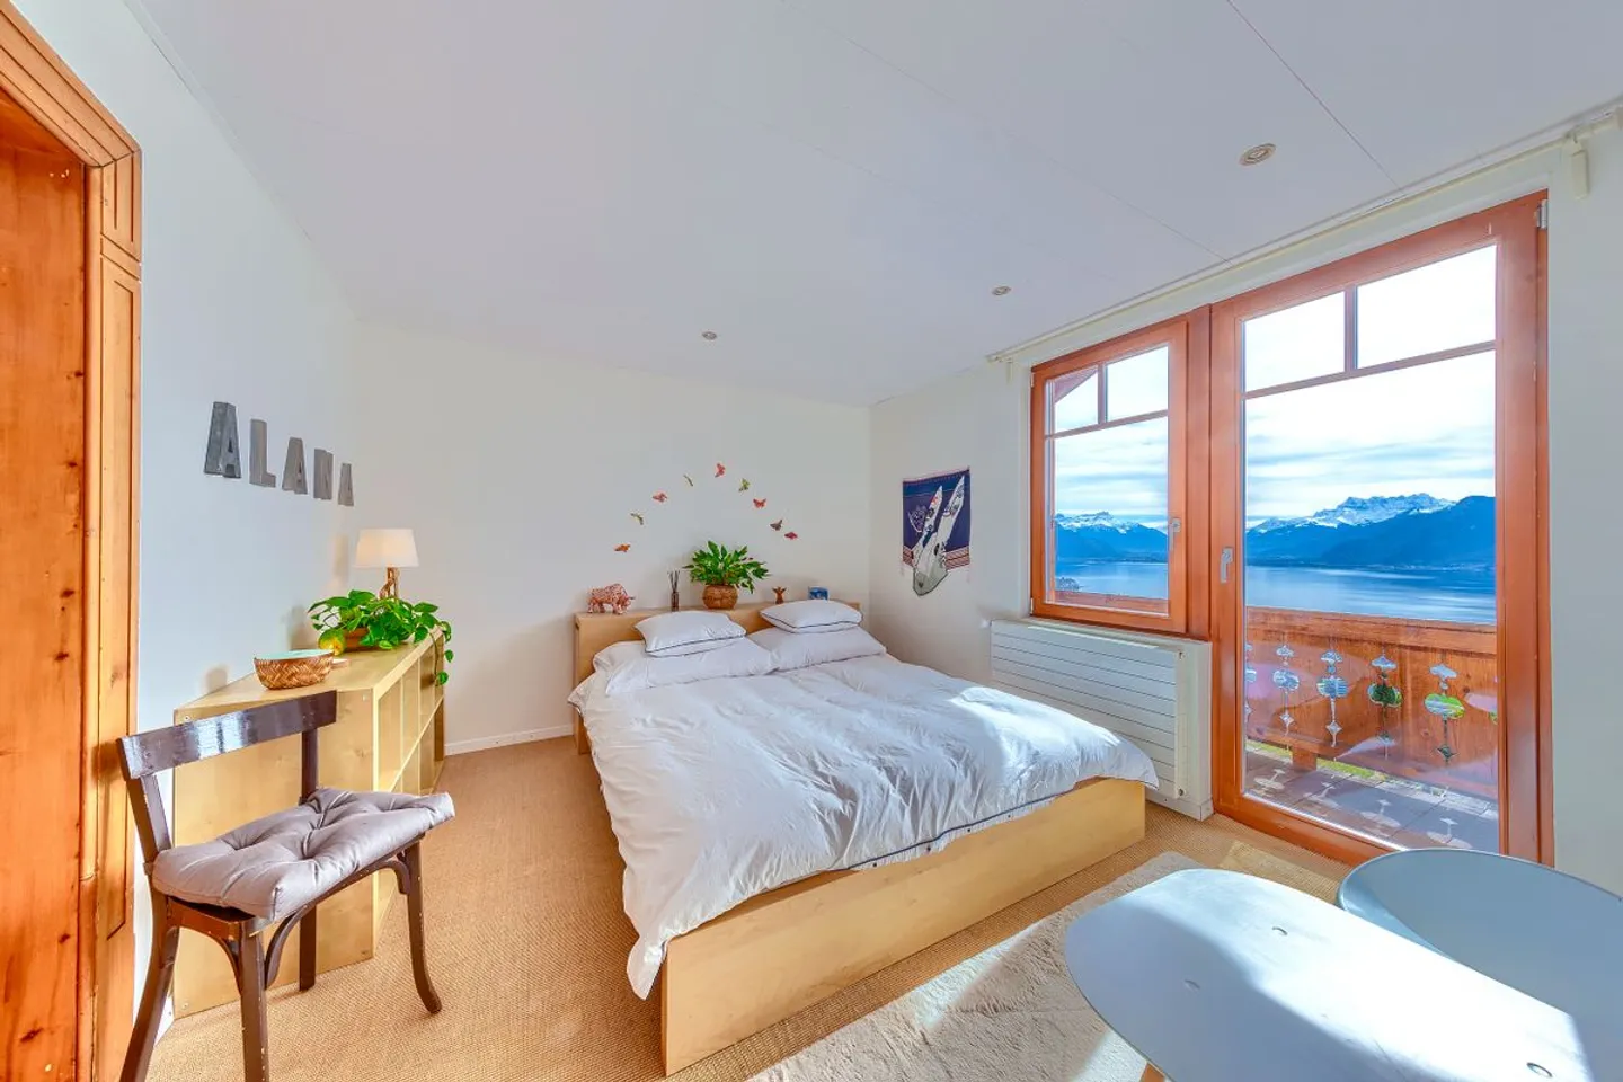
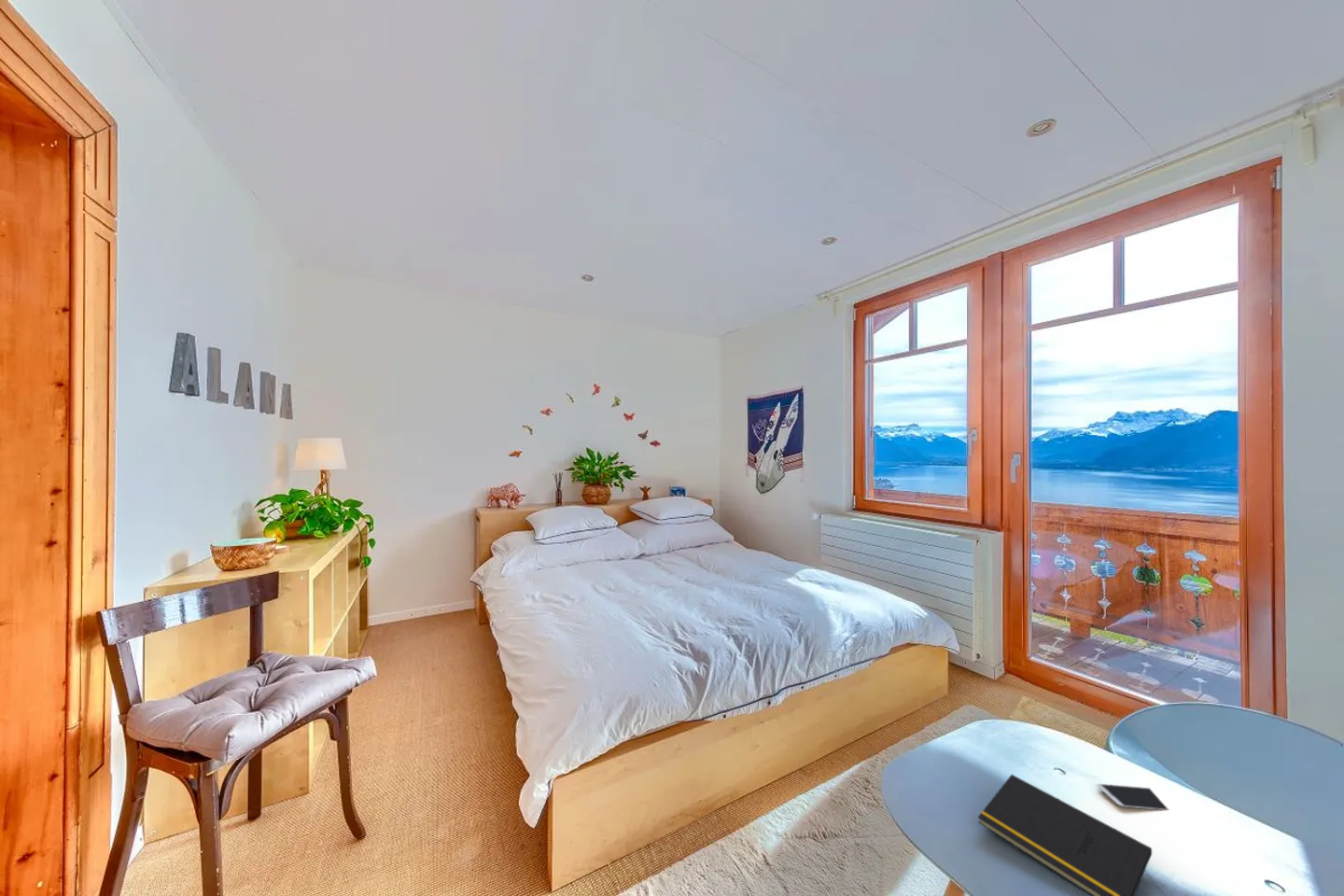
+ notepad (1059, 834)
+ smartphone (1141, 797)
